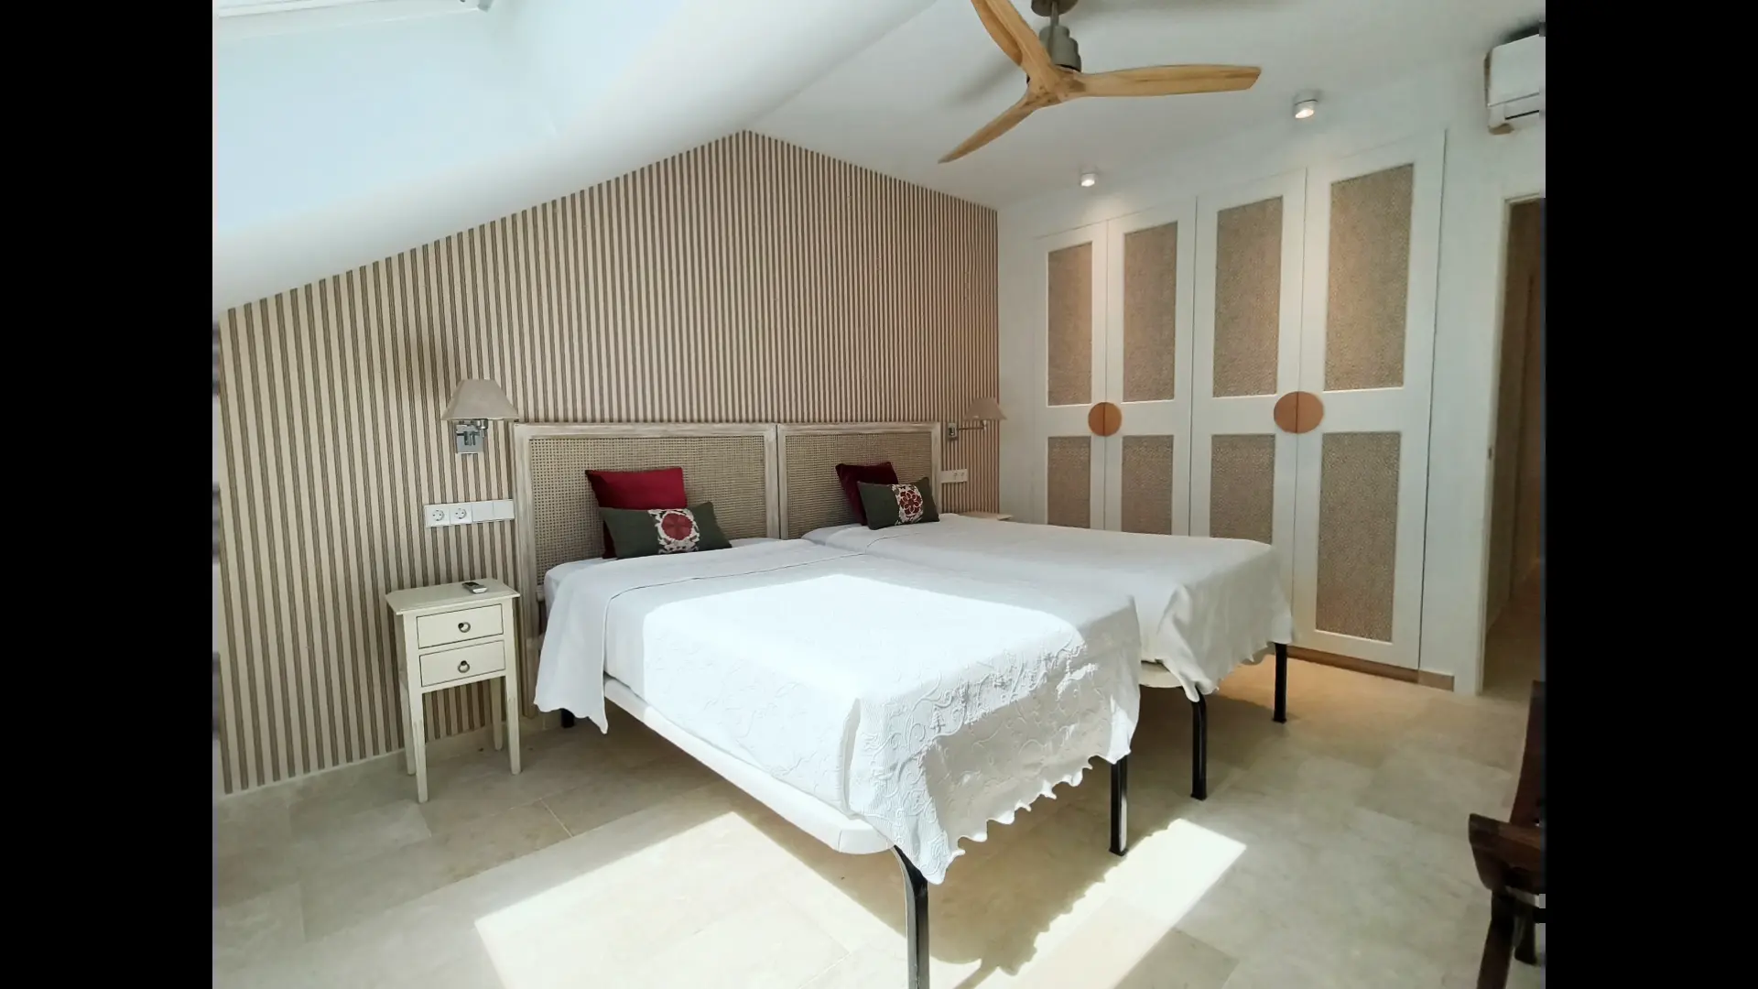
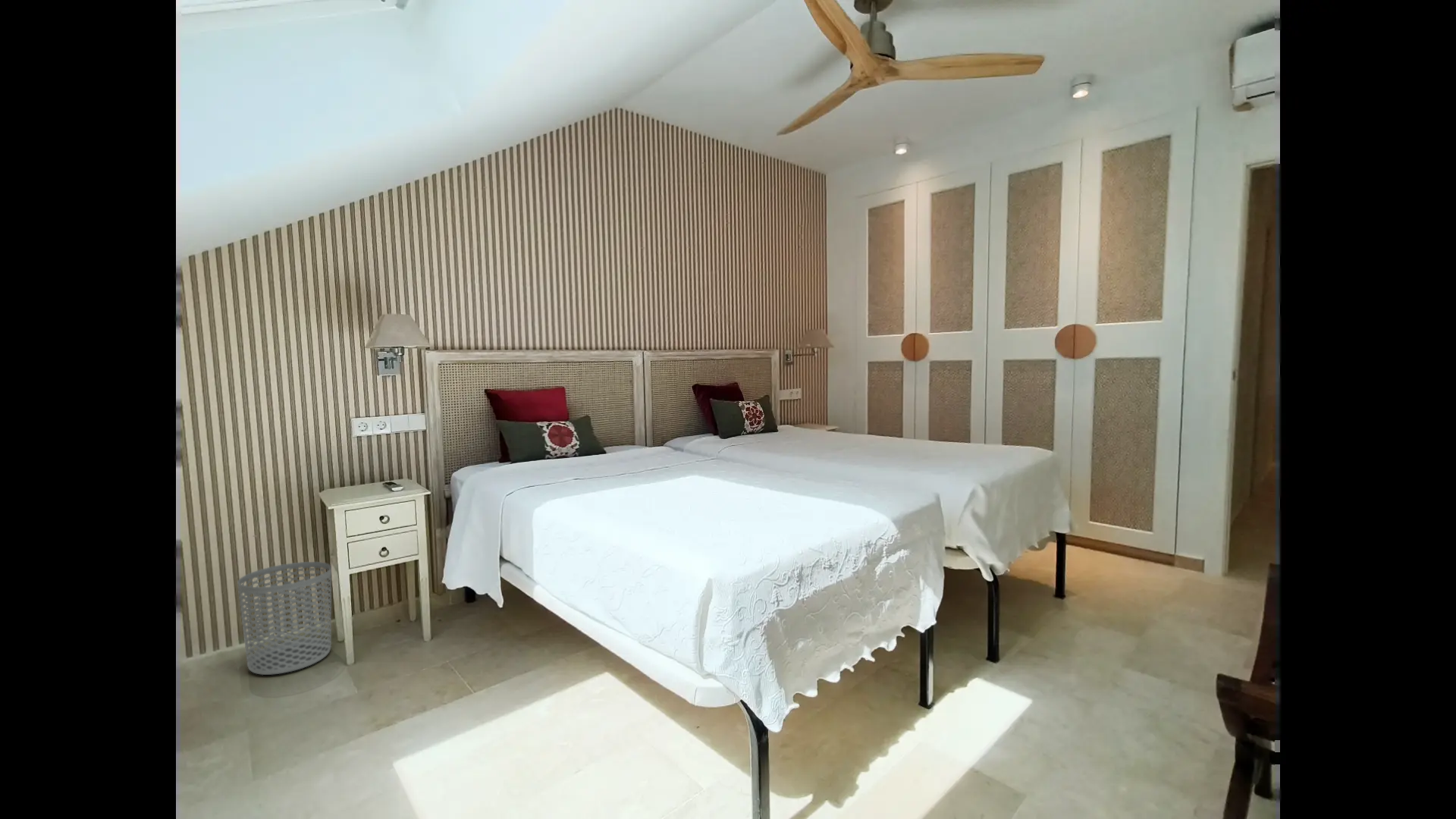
+ waste bin (288, 617)
